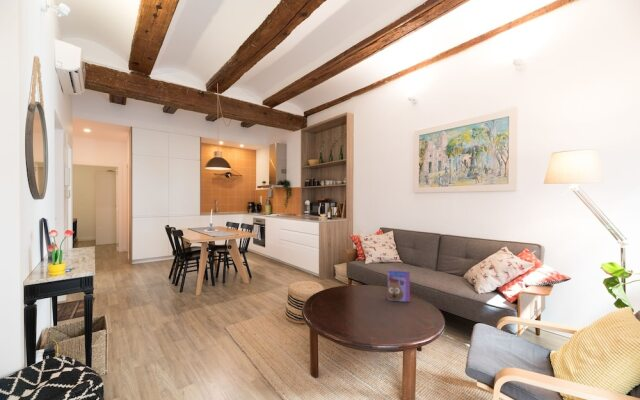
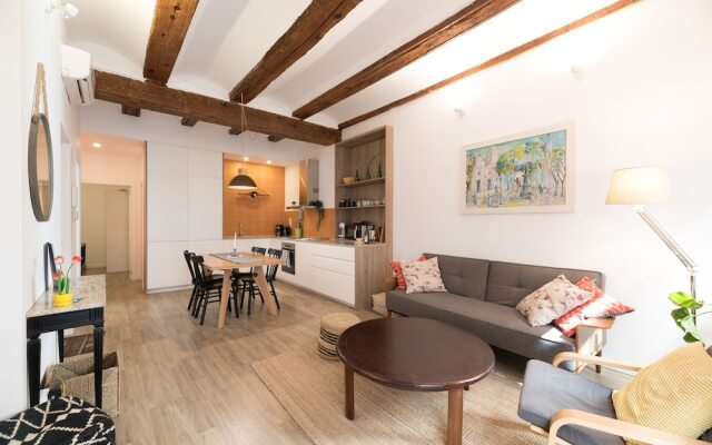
- cereal box (398, 285)
